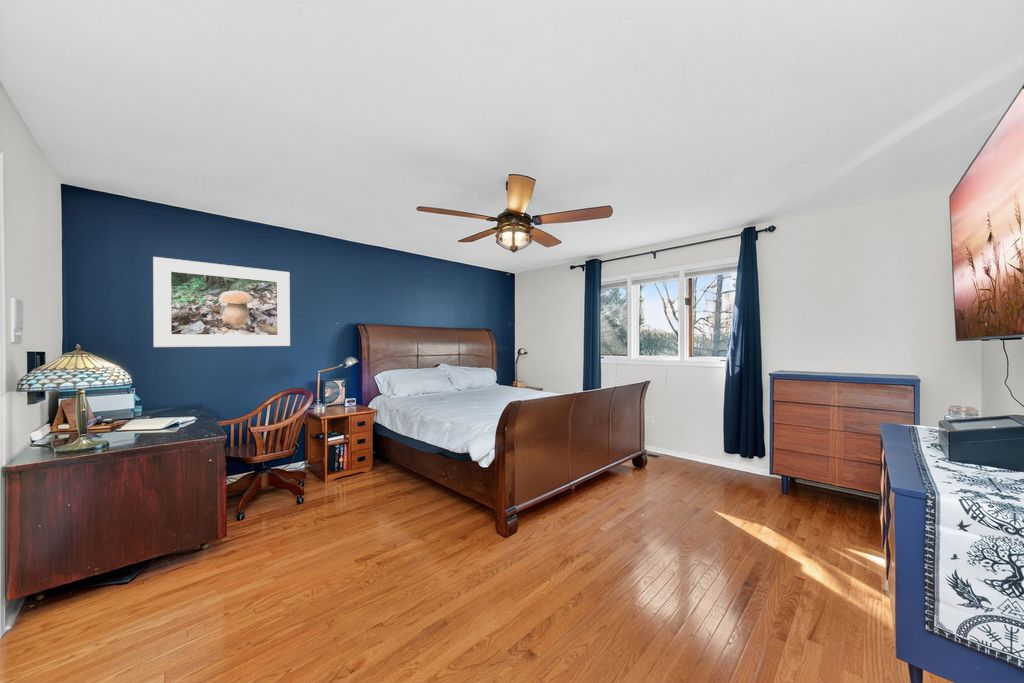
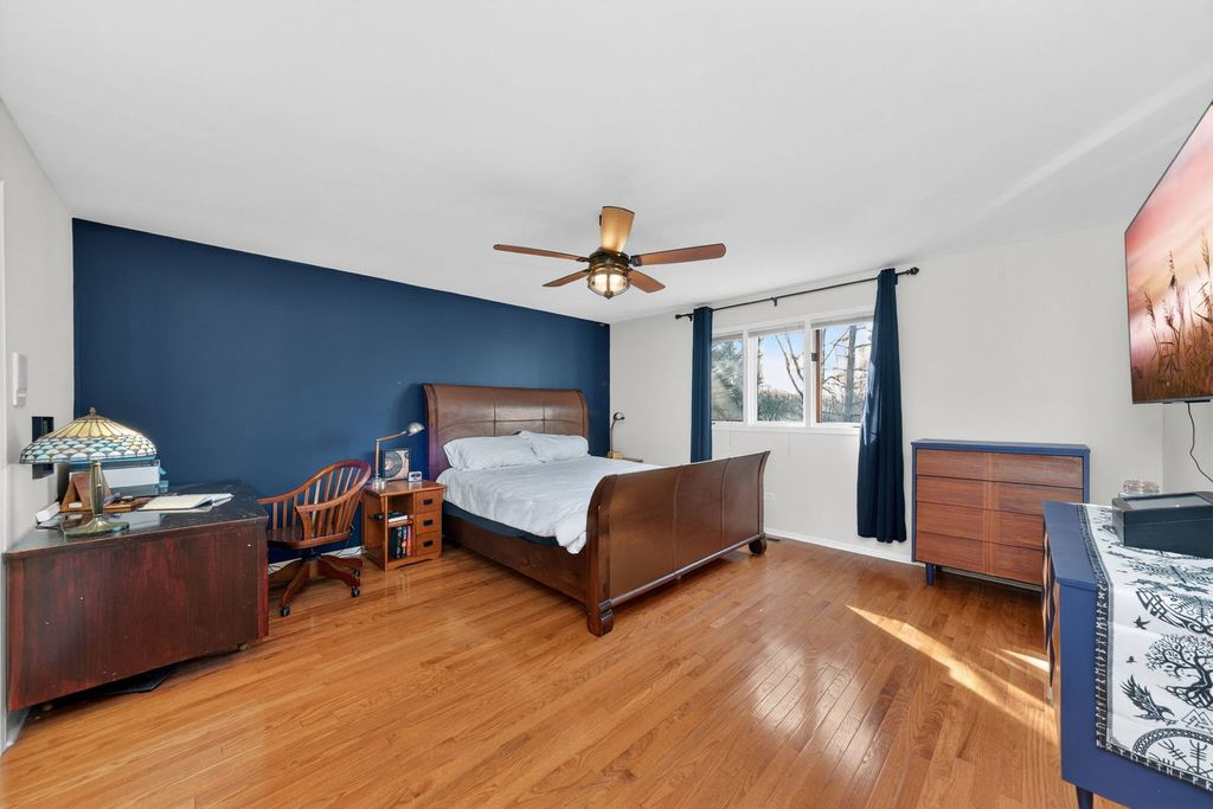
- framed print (228, 305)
